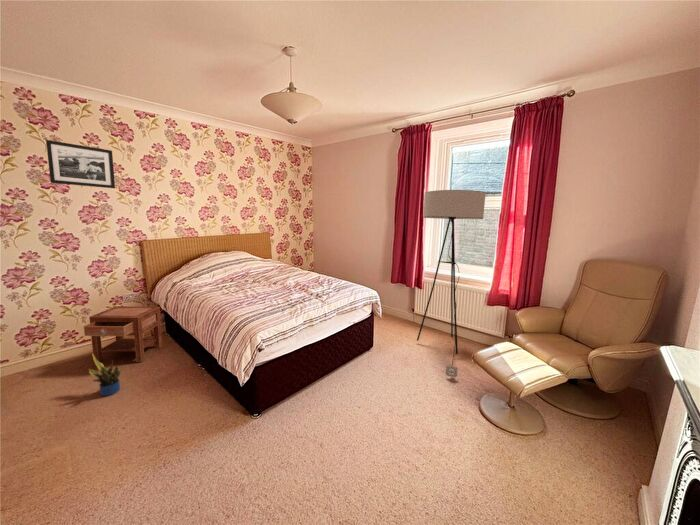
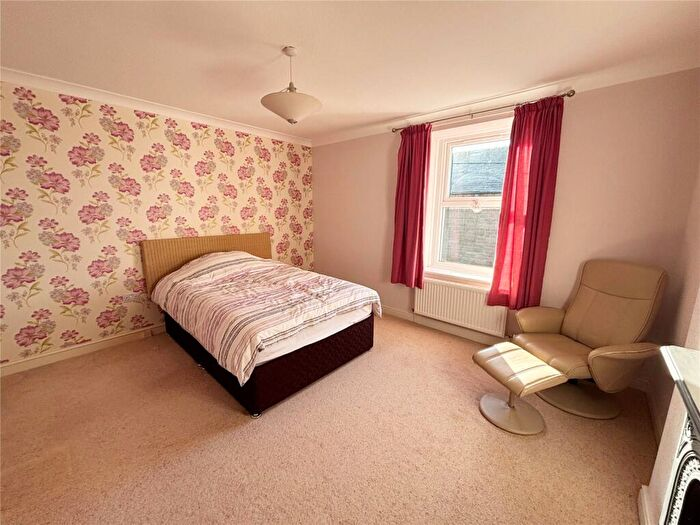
- floor lamp (451, 275)
- potted plant (102, 374)
- nightstand (125, 334)
- picture frame (82, 165)
